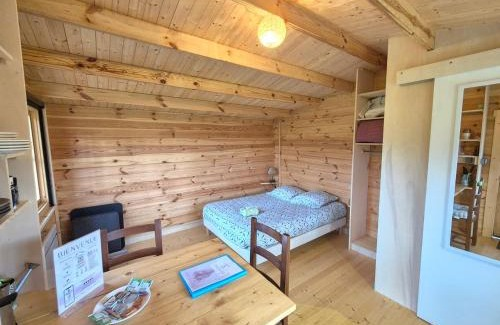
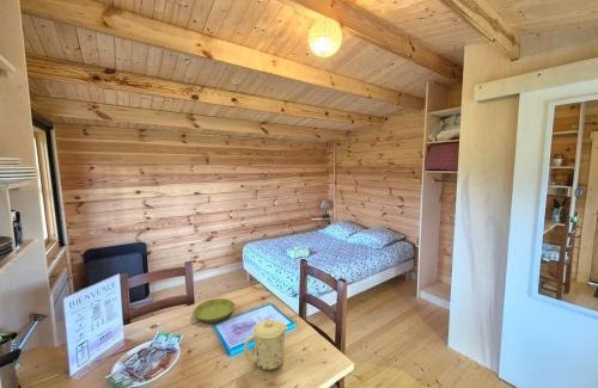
+ mug (267, 343)
+ saucer (214, 310)
